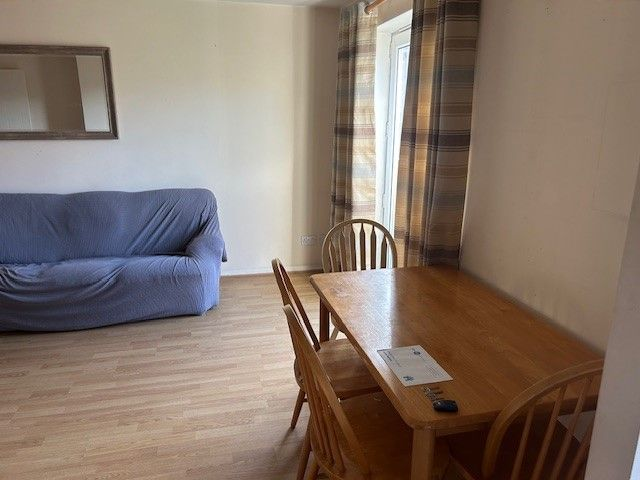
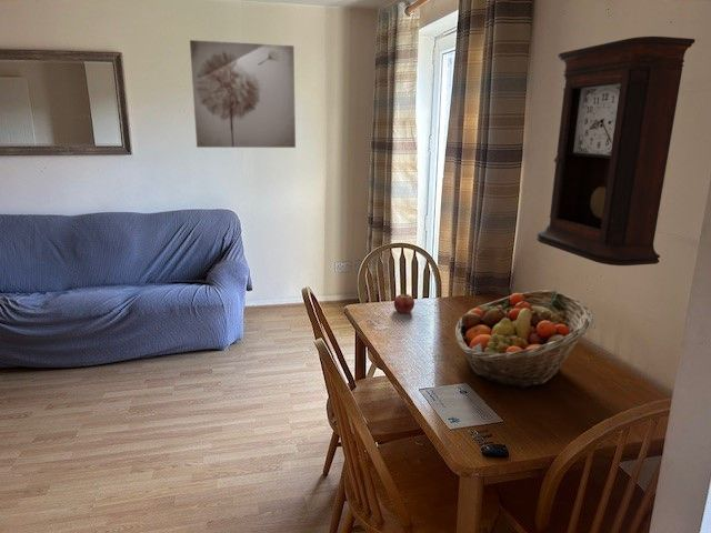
+ fruit basket (519, 332)
+ pendulum clock (600, 153)
+ apple (403, 301)
+ wall art (244, 97)
